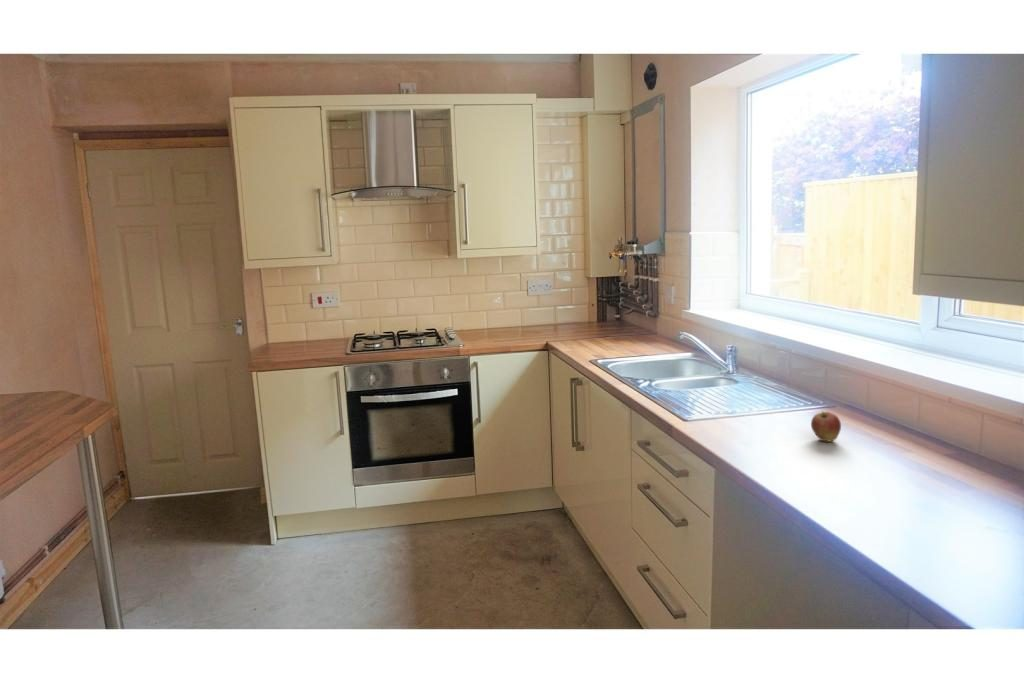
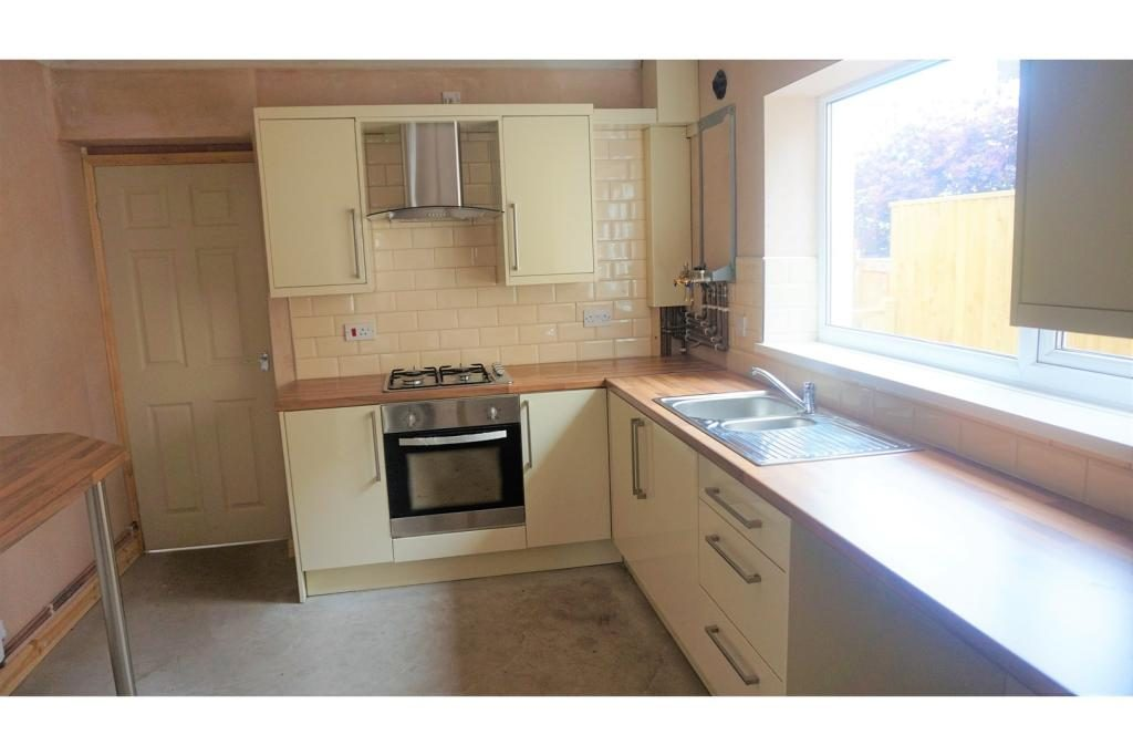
- fruit (825, 425)
